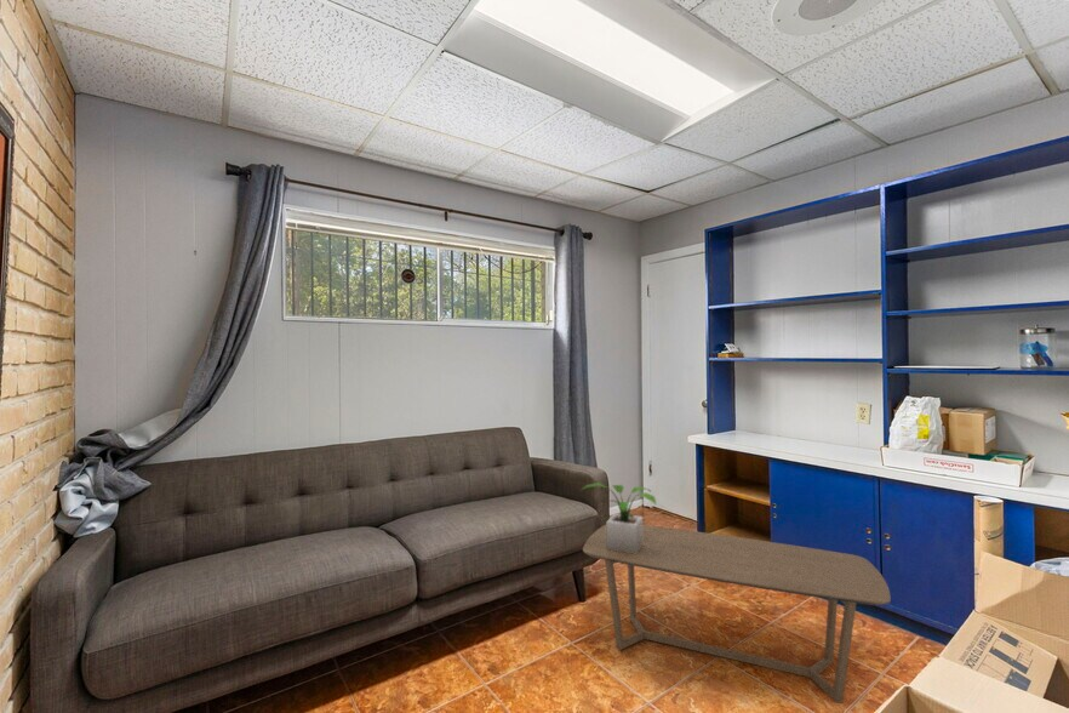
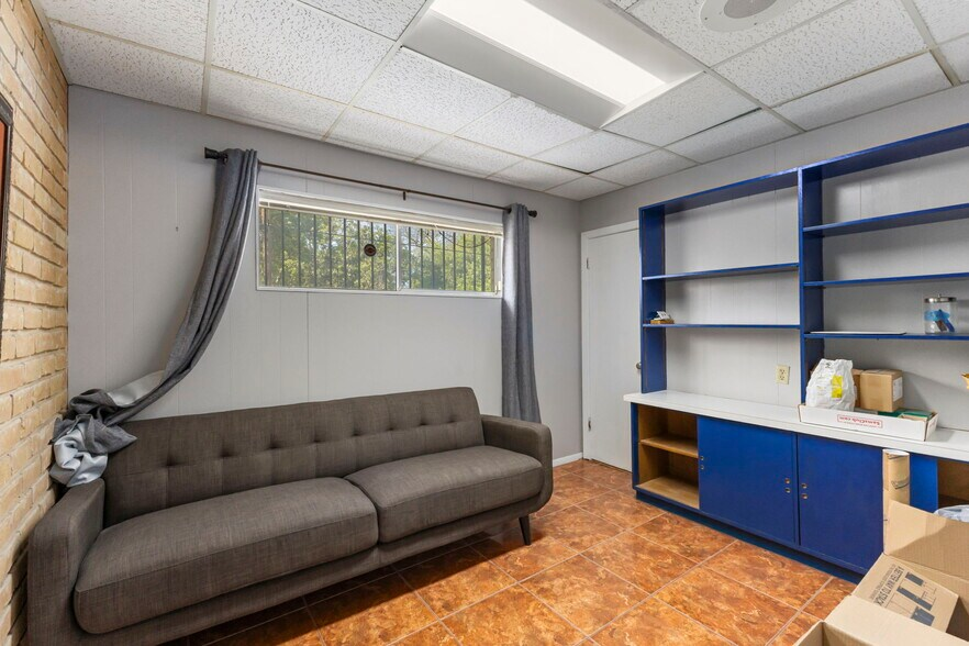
- coffee table (726, 582)
- potted plant (621, 514)
